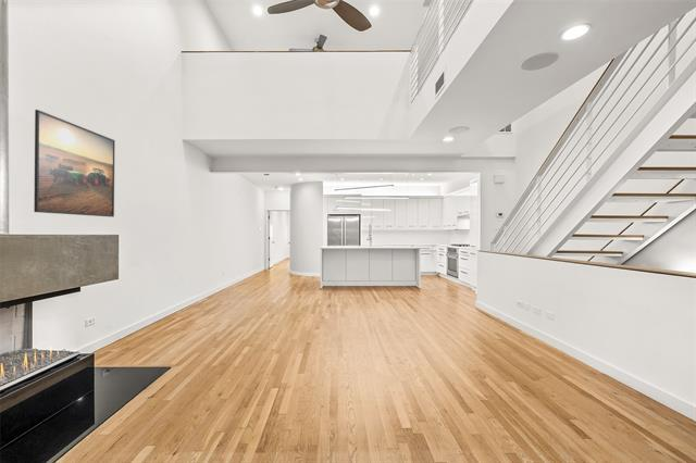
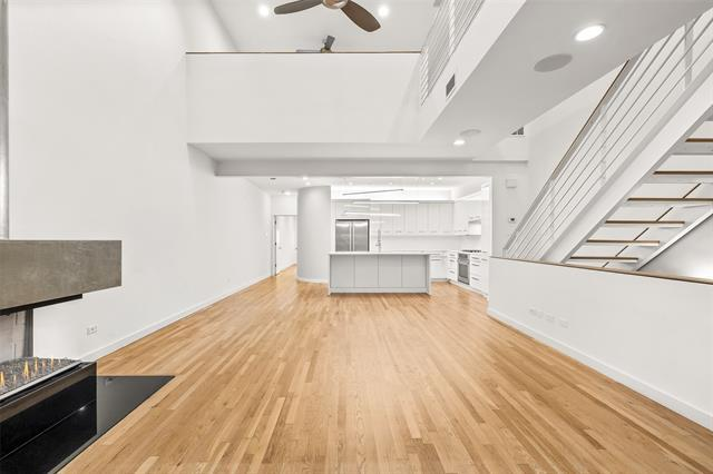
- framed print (79, 171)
